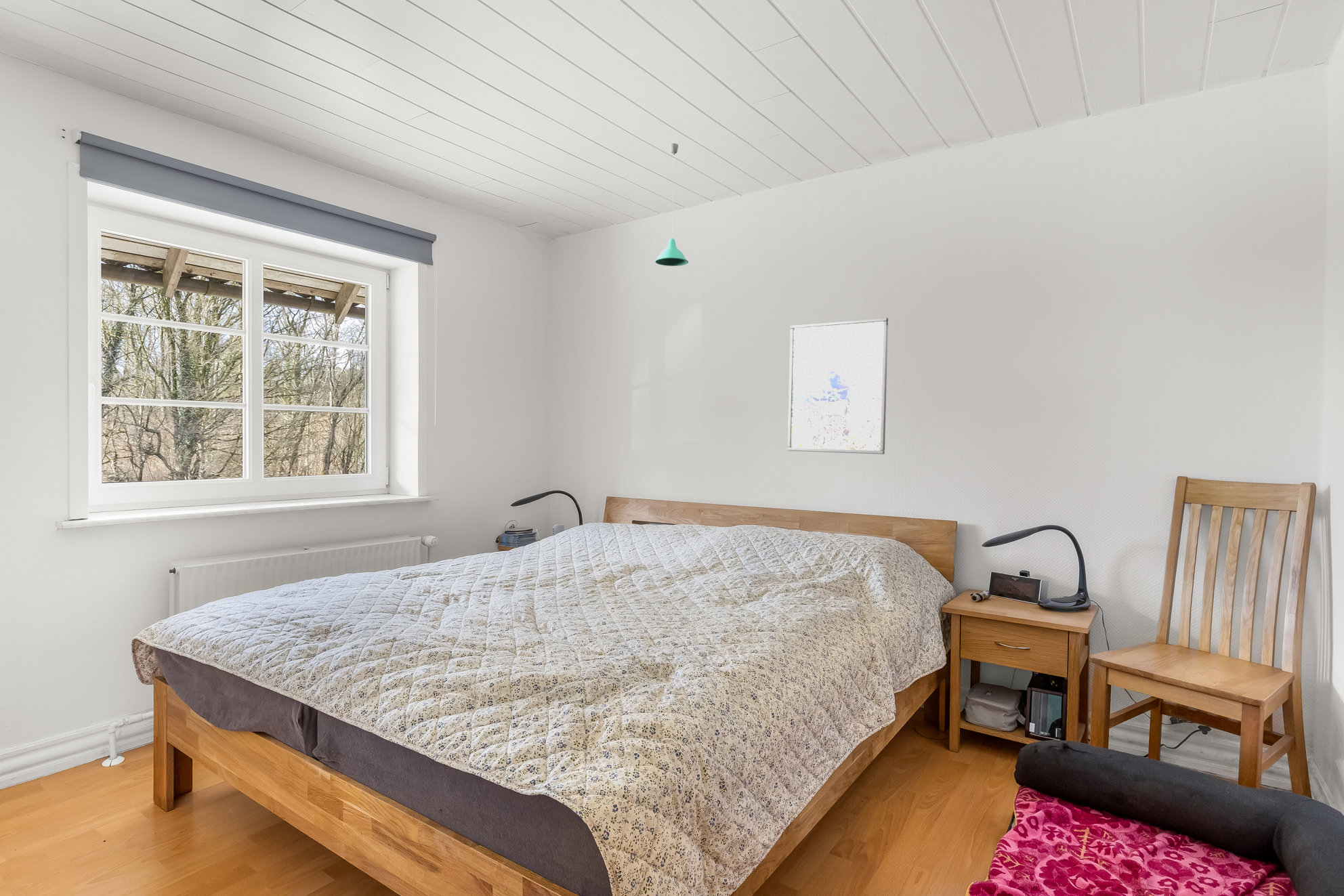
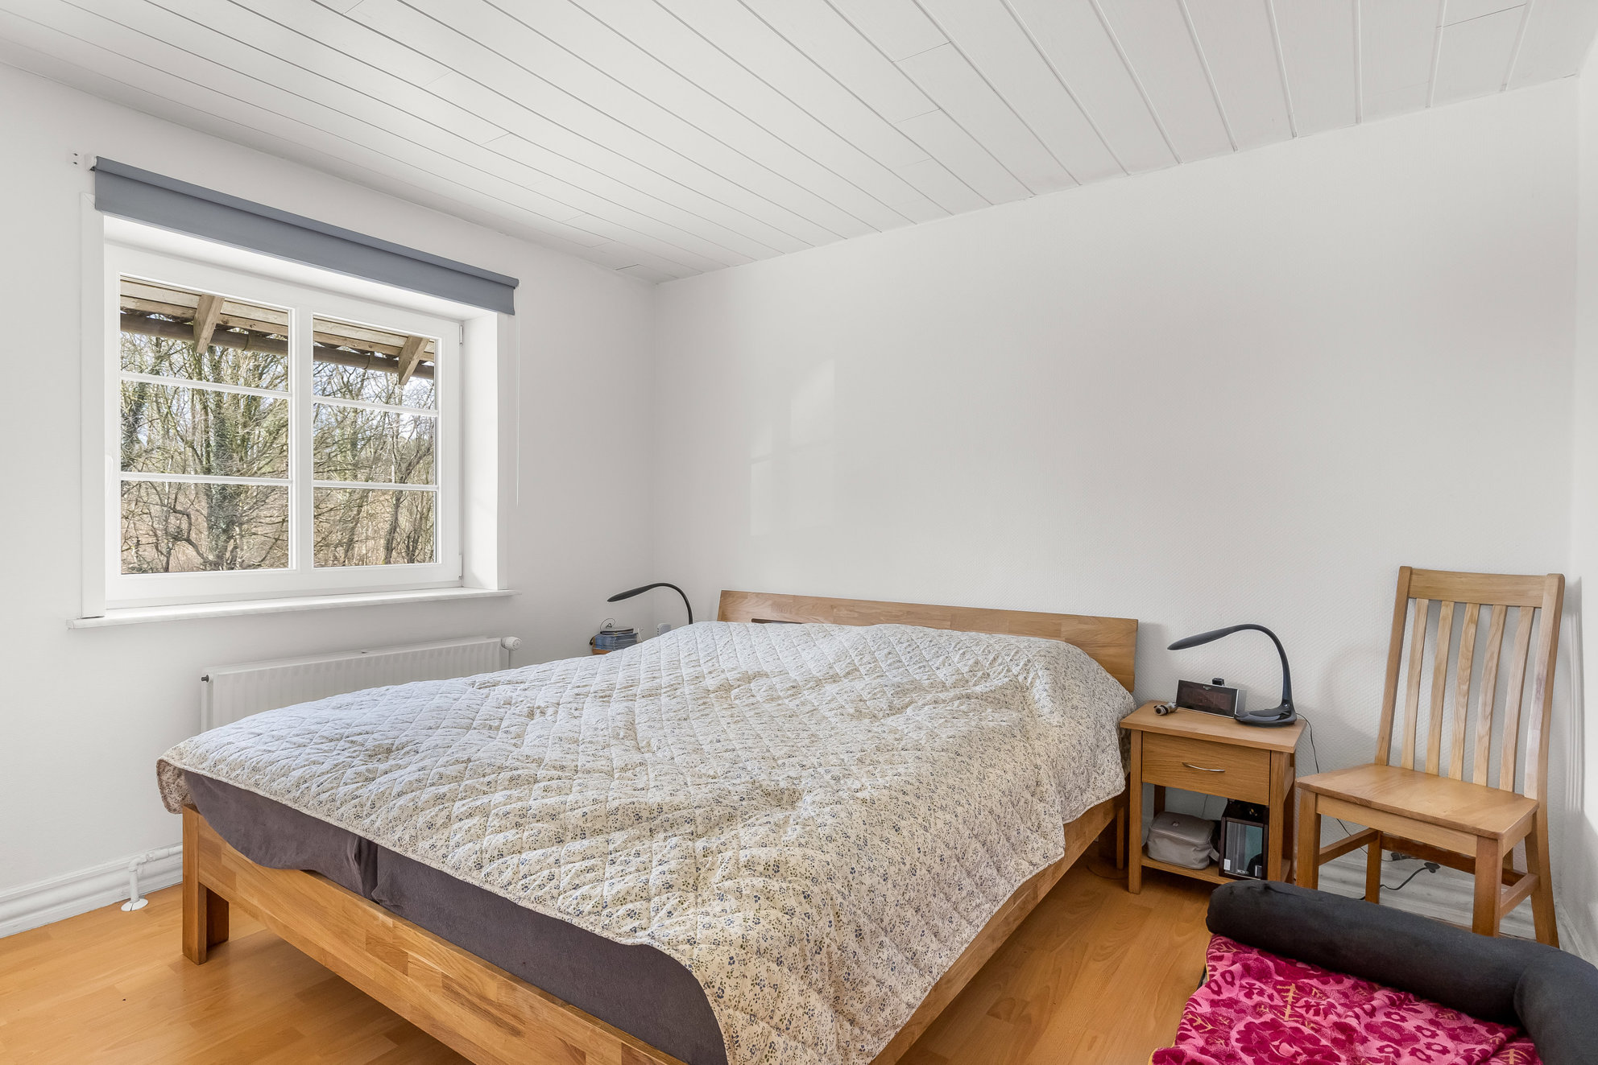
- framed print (835, 387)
- pendant light (673, 200)
